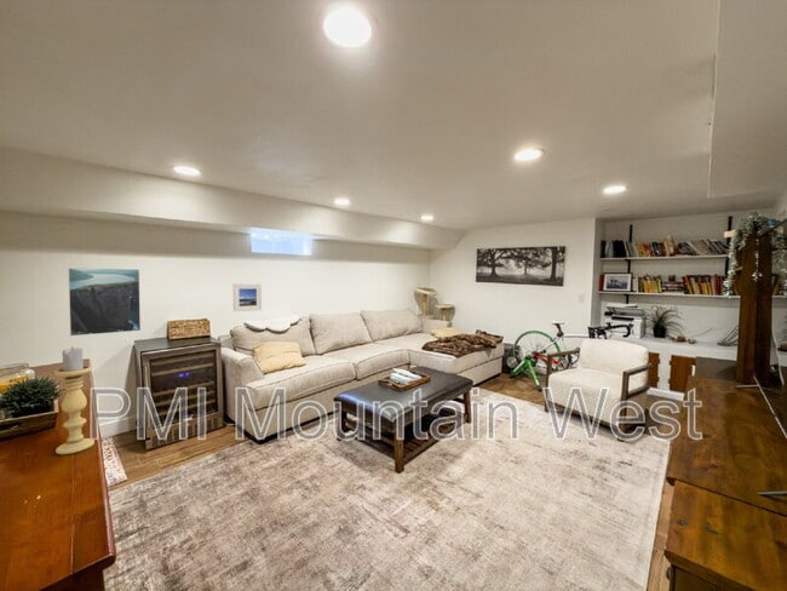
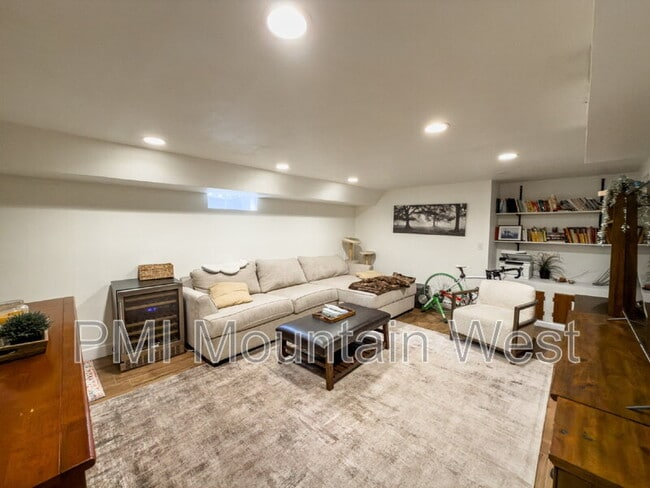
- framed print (247, 297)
- candle holder (74, 397)
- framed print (105, 300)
